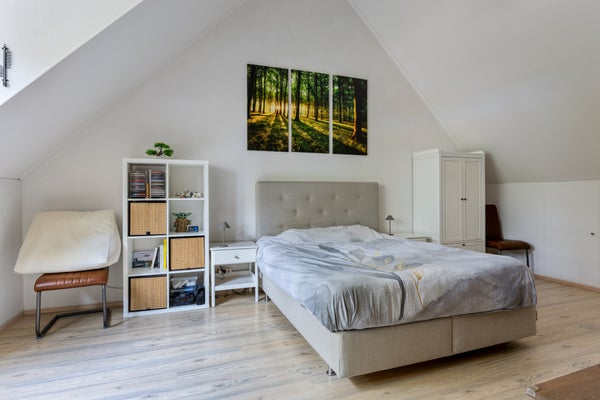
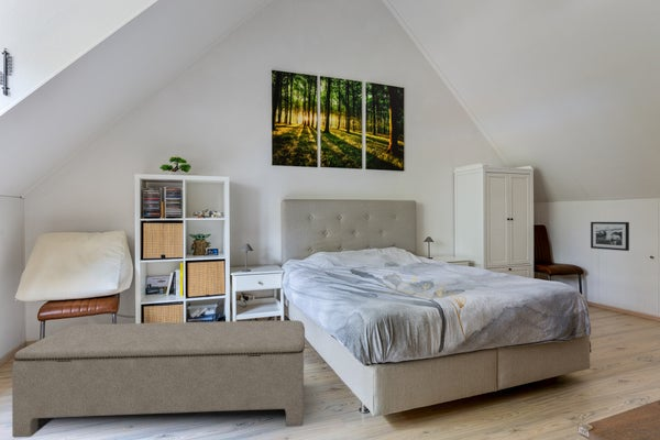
+ picture frame (608, 235)
+ bench (177, 370)
